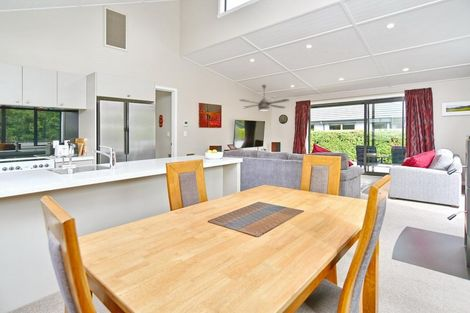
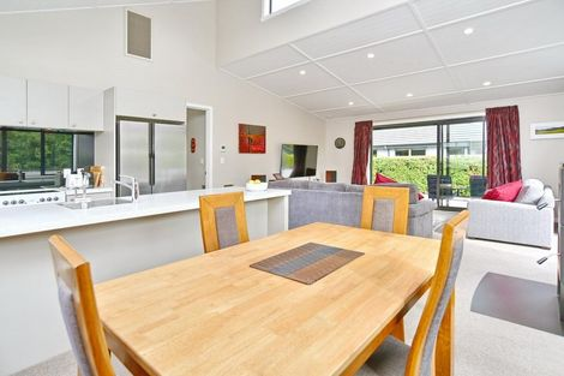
- ceiling fan (264, 97)
